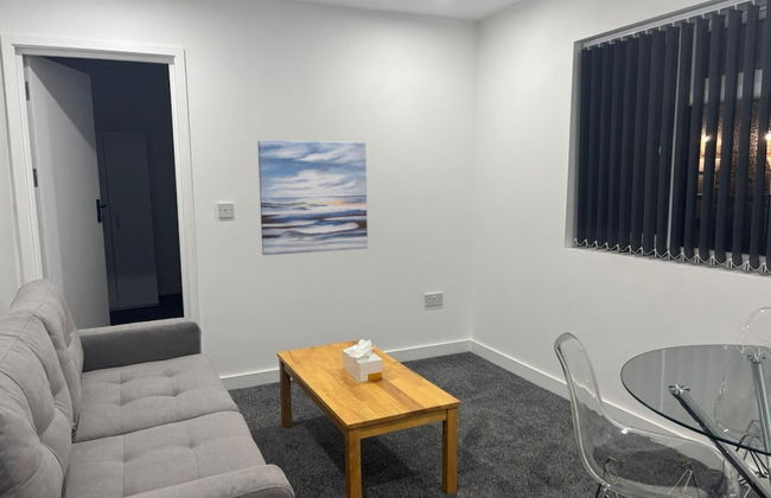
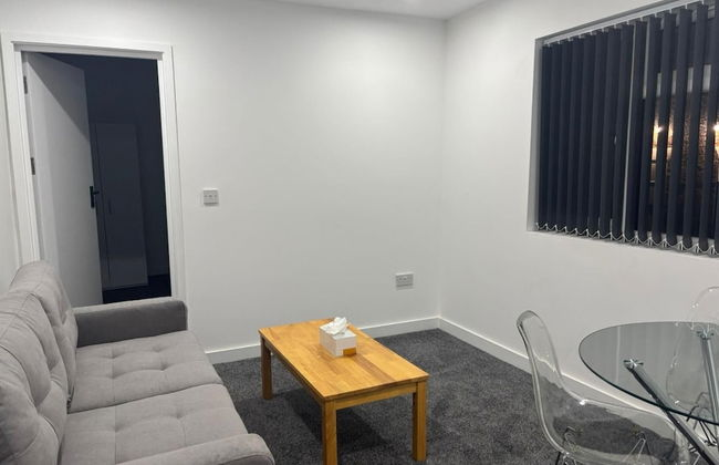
- wall art (314, 197)
